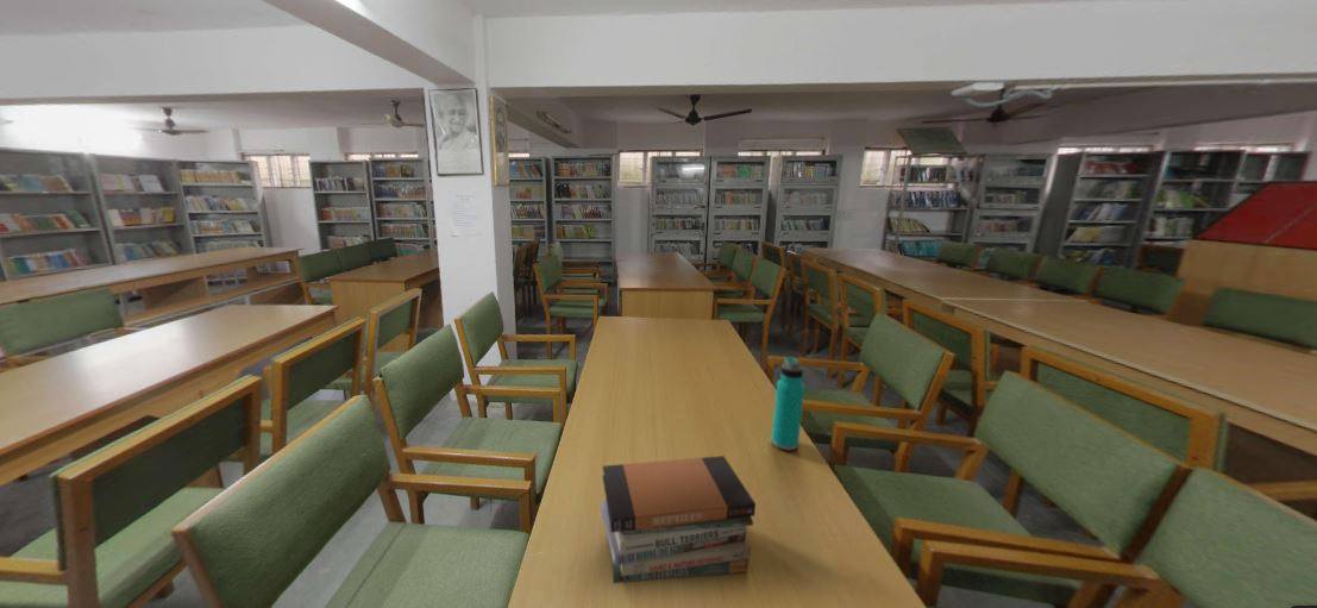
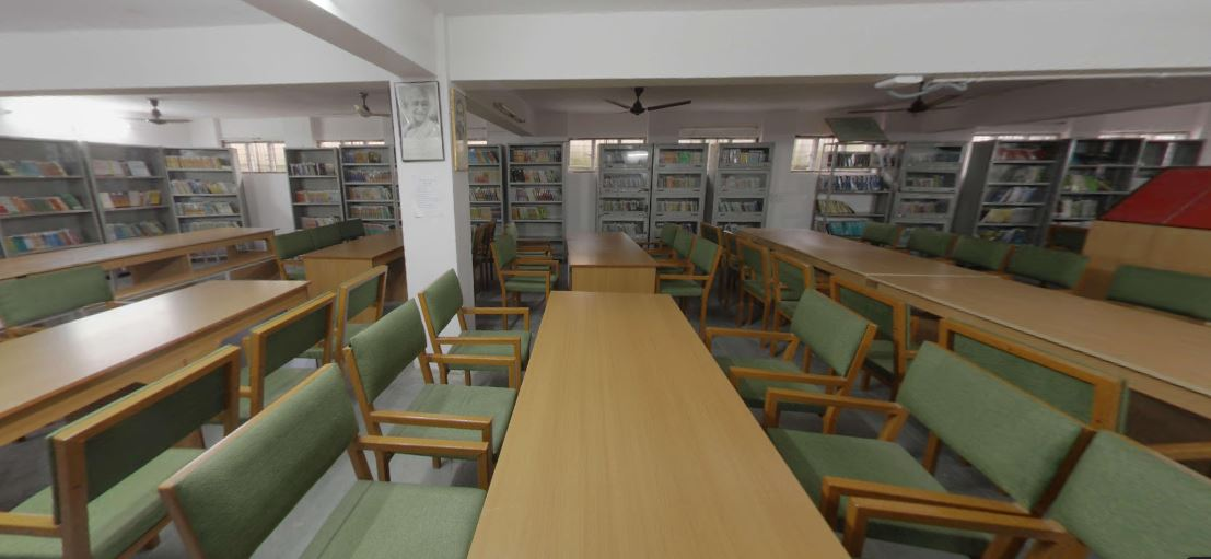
- water bottle (789, 402)
- book stack (672, 515)
